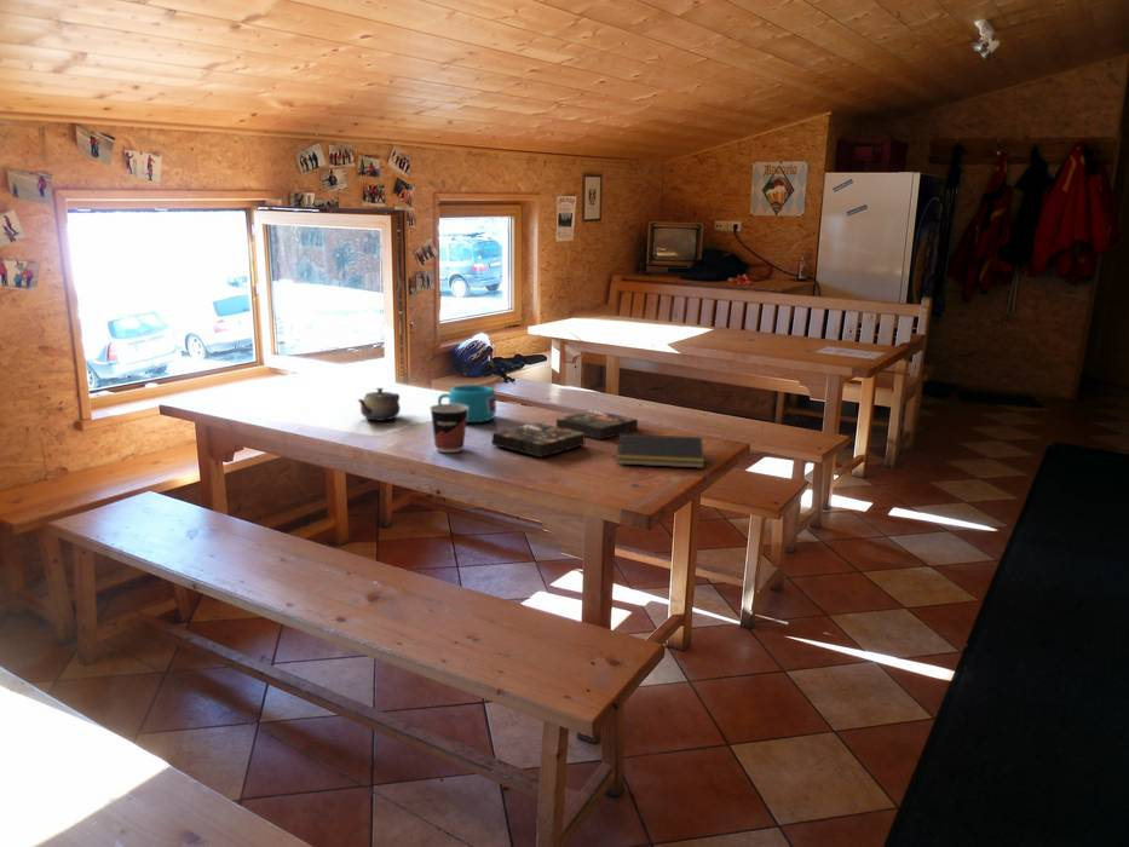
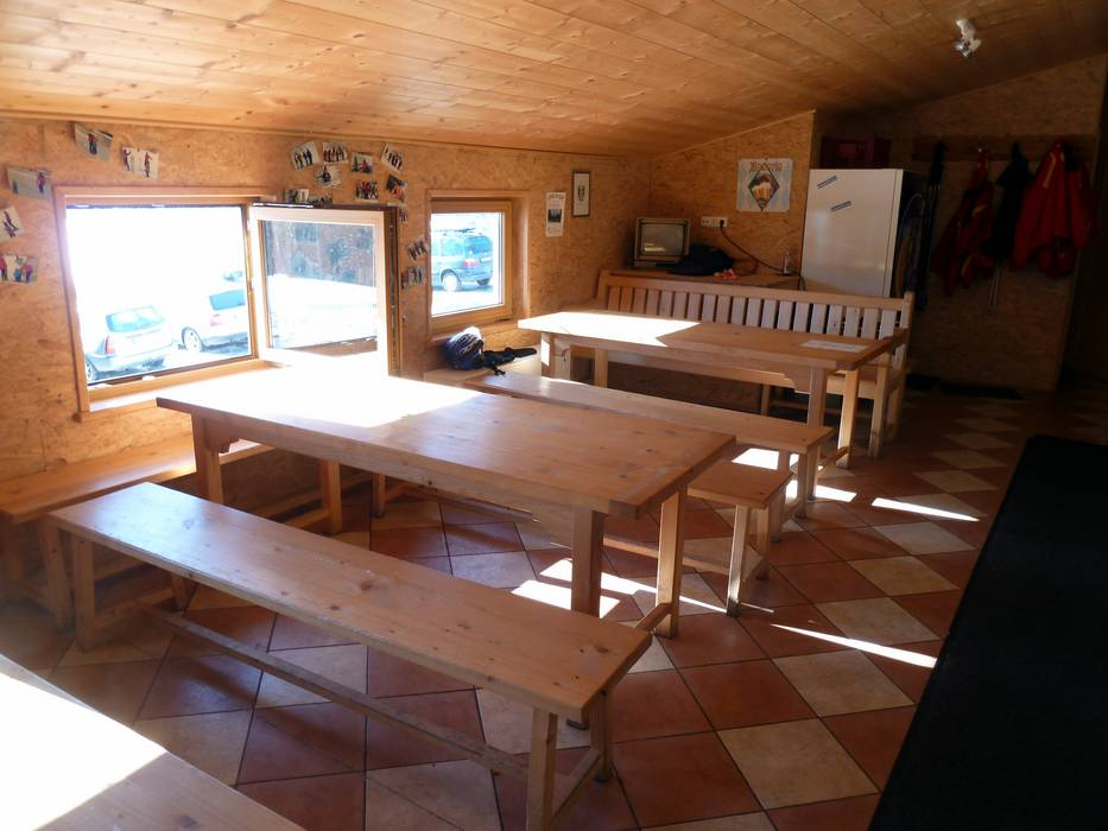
- teapot (379, 403)
- cup (449, 428)
- notepad (659, 450)
- cup (466, 403)
- board game (568, 431)
